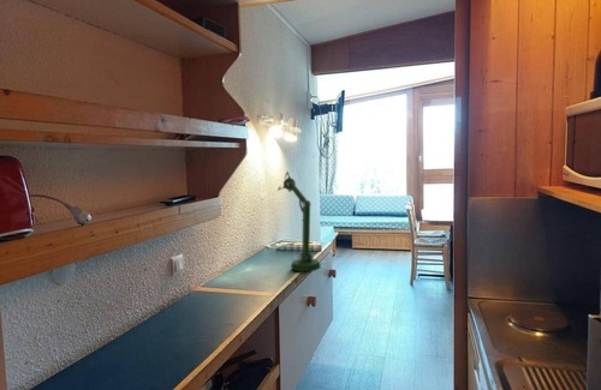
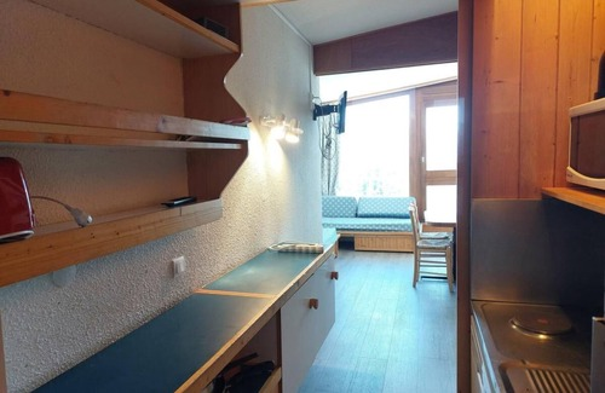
- desk lamp (302, 220)
